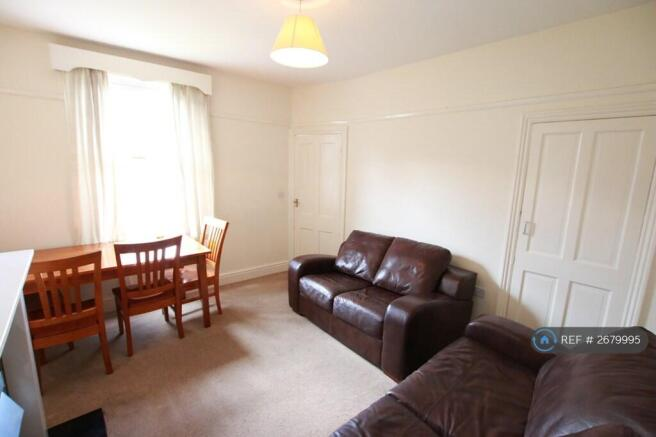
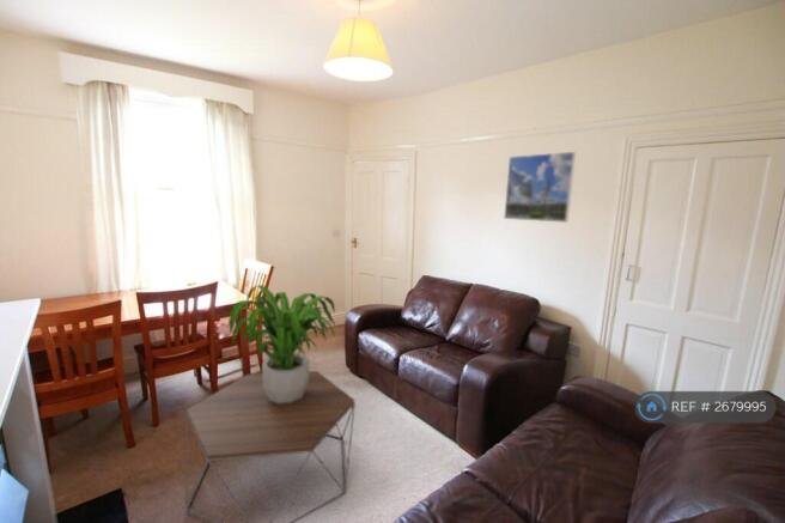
+ potted plant (282, 346)
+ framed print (536, 188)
+ coffee table (274, 437)
